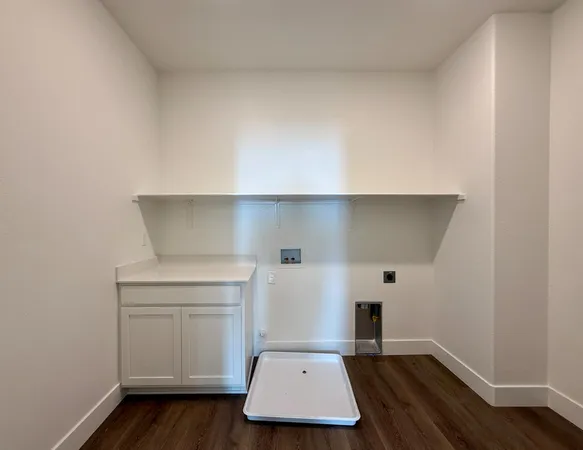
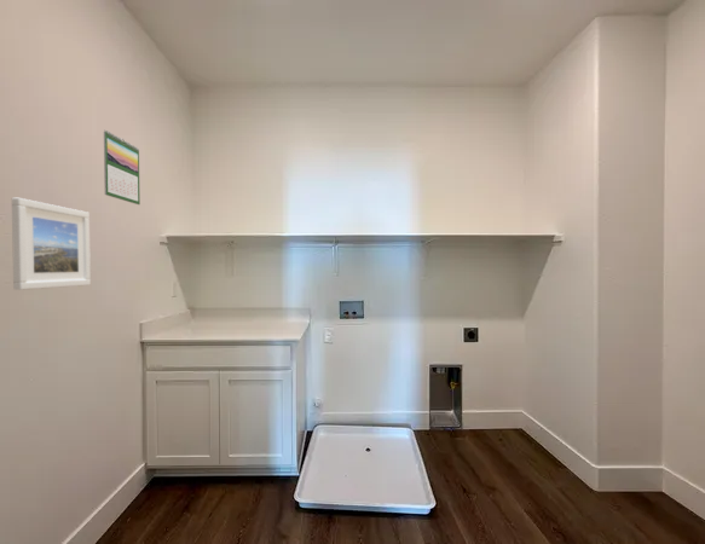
+ calendar (122, 169)
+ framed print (56, 247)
